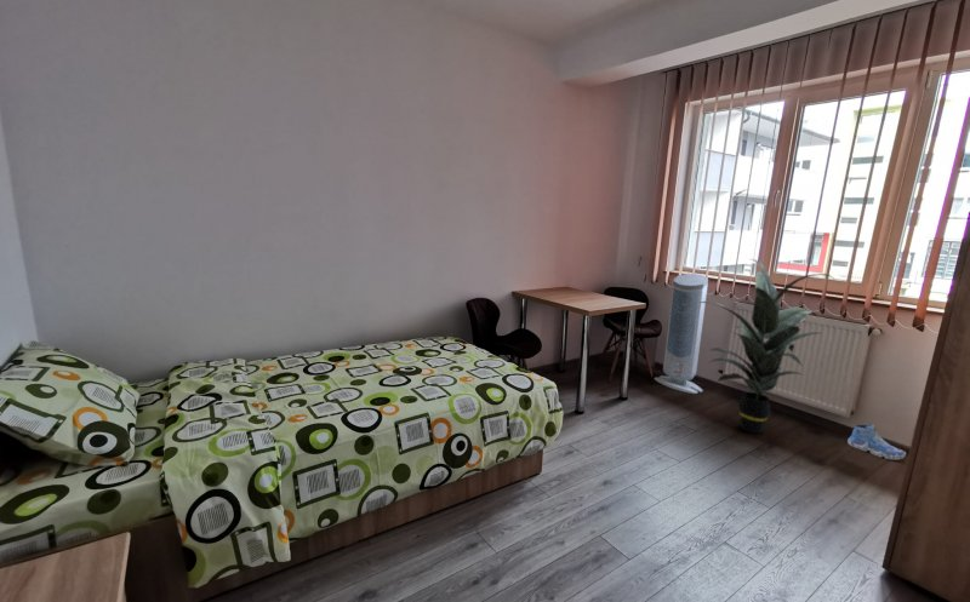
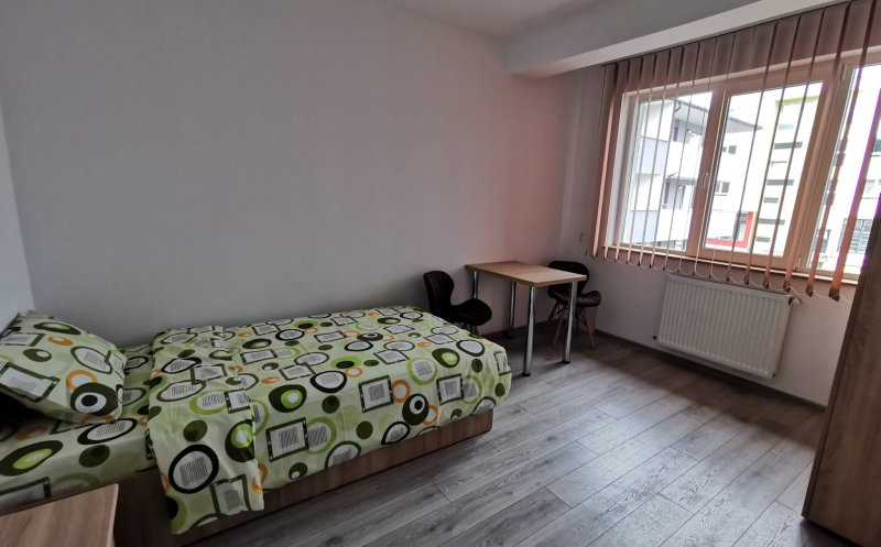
- shoe (877, 438)
- indoor plant (759, 345)
- air purifier (684, 331)
